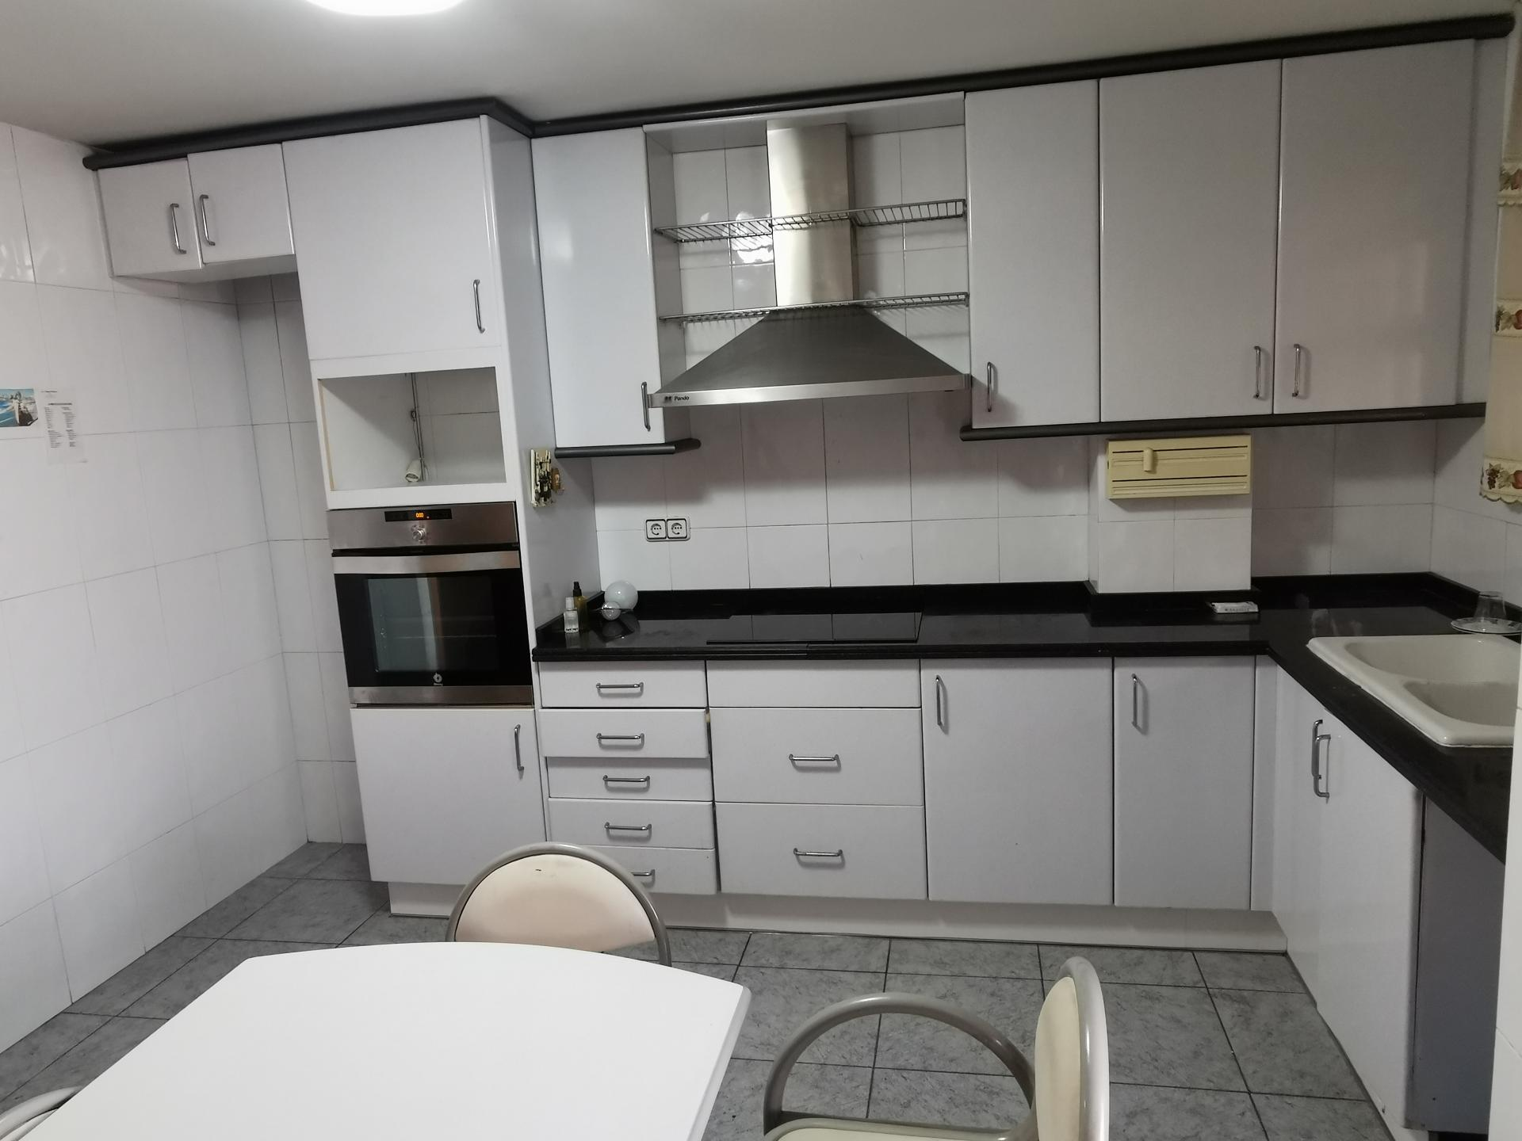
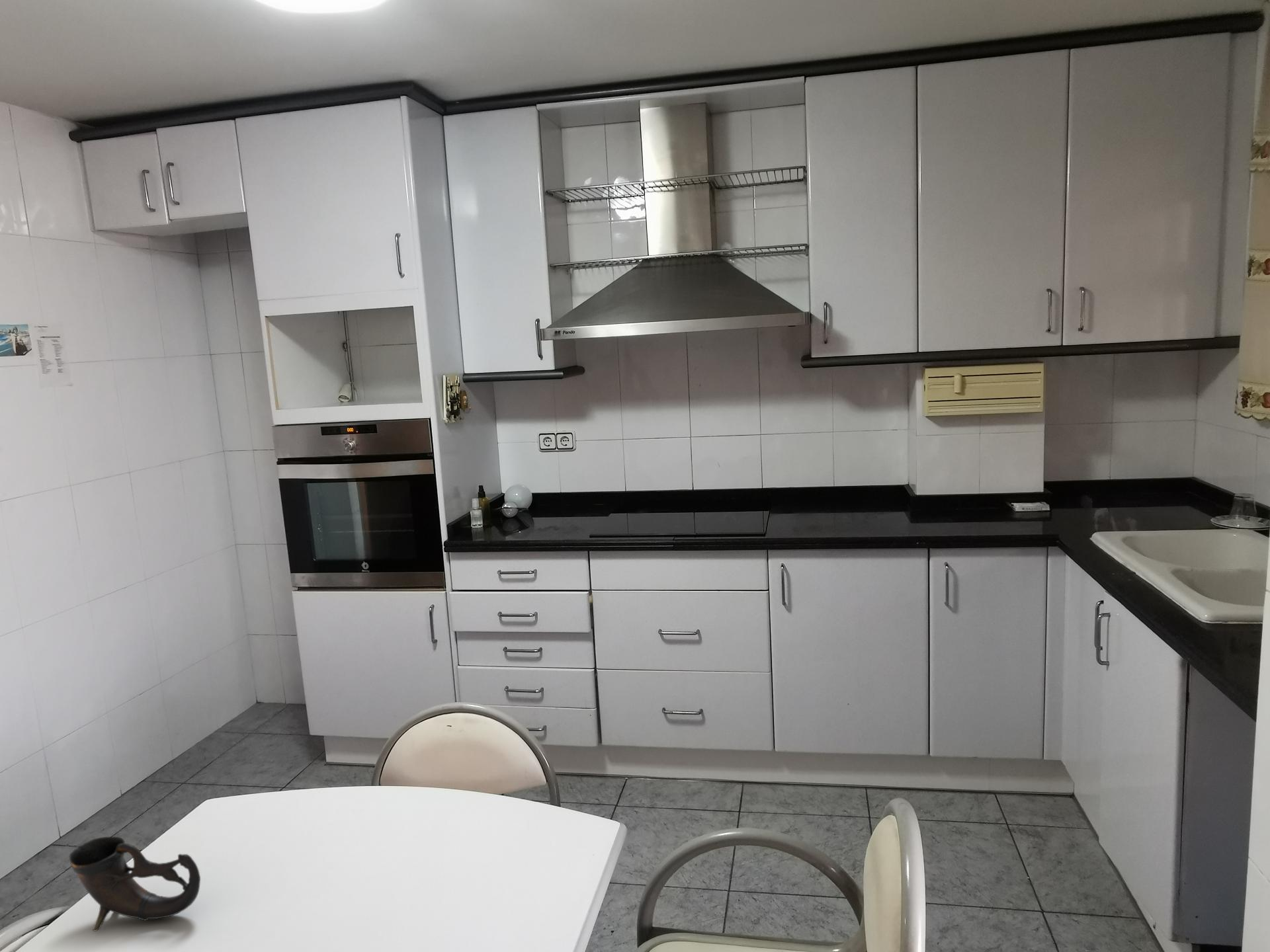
+ cup (138, 883)
